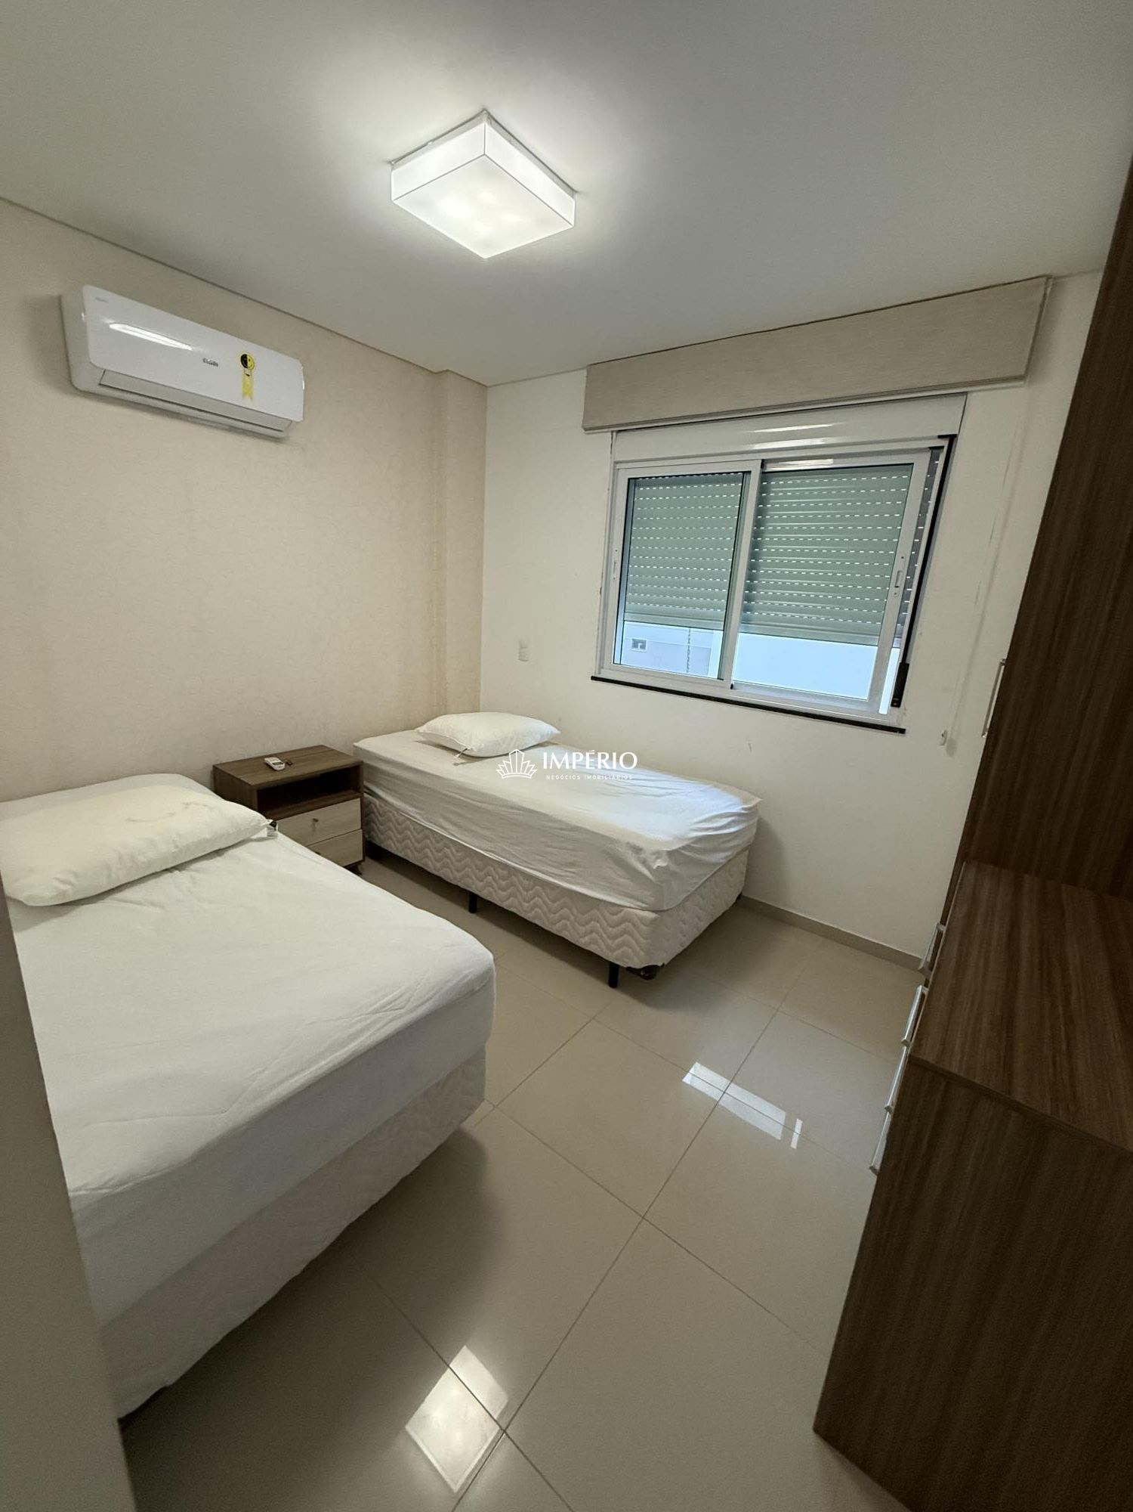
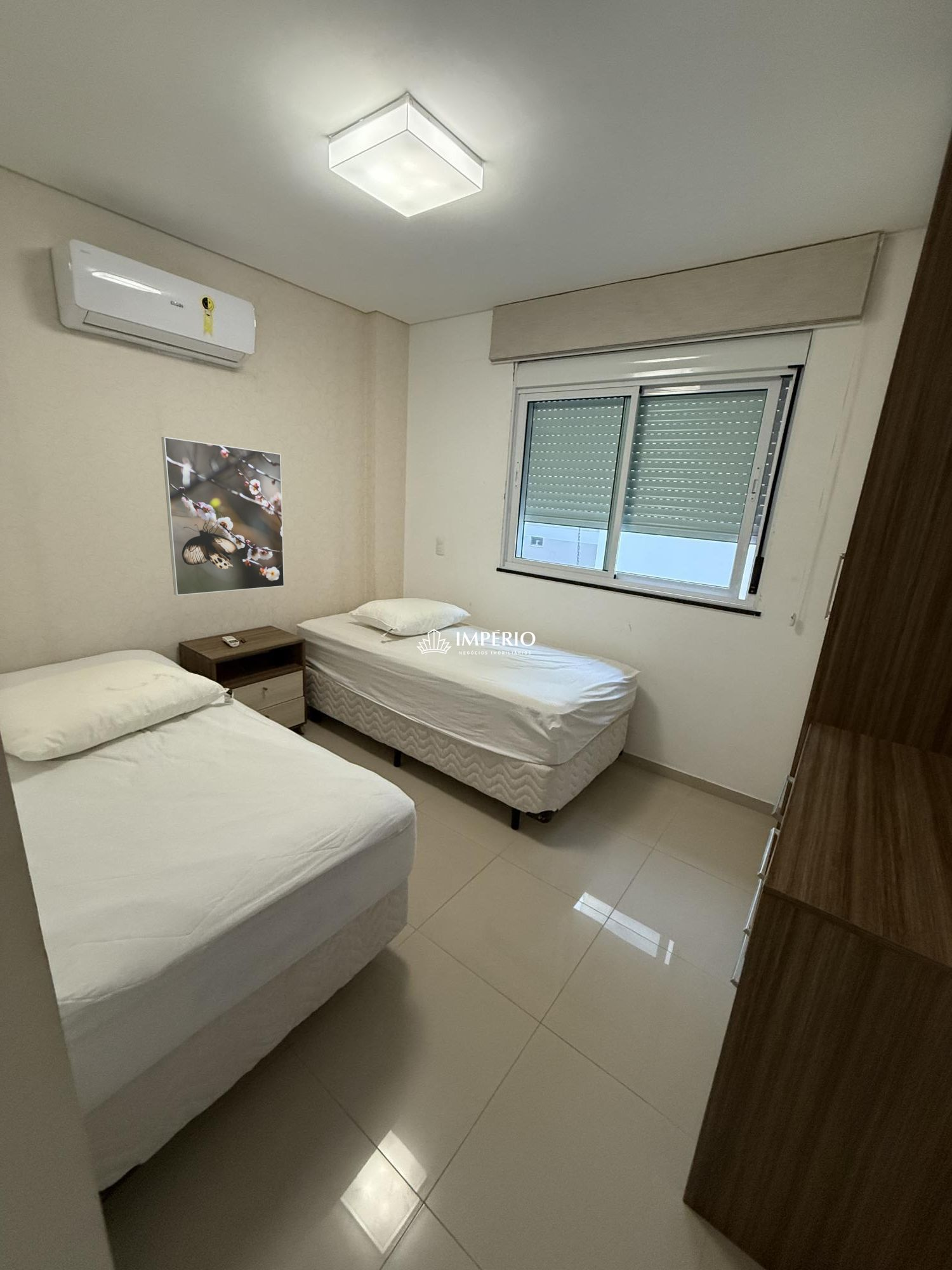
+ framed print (230, 520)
